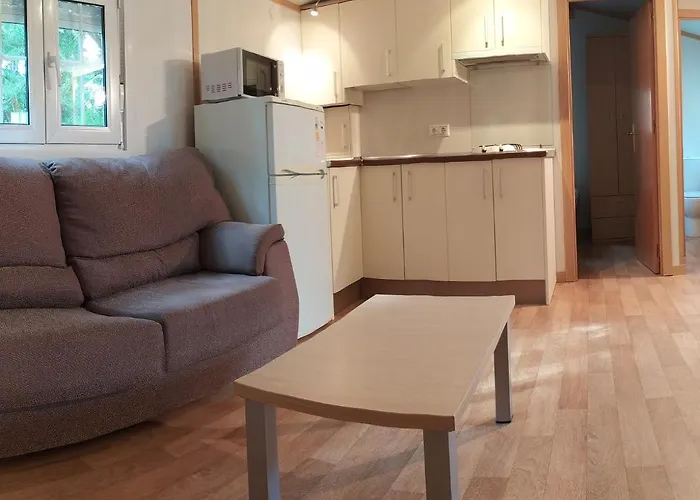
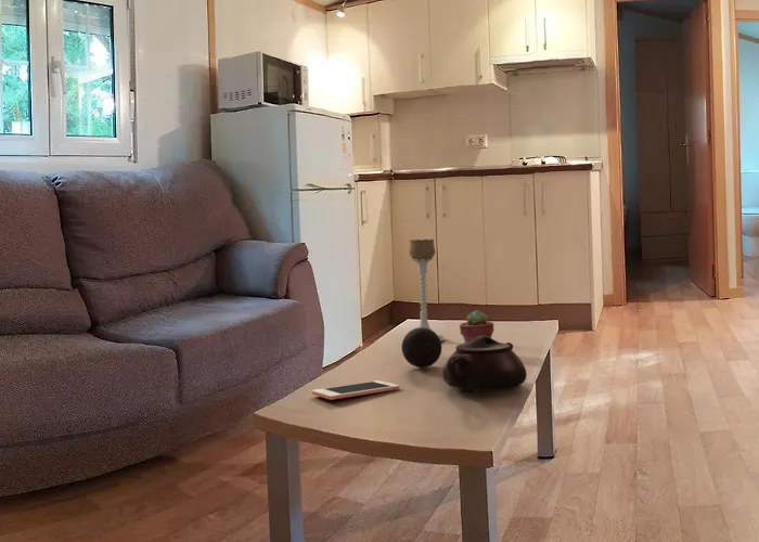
+ cell phone (356, 389)
+ decorative ball (421, 347)
+ teapot (480, 362)
+ potted succulent (476, 332)
+ candle holder (423, 289)
